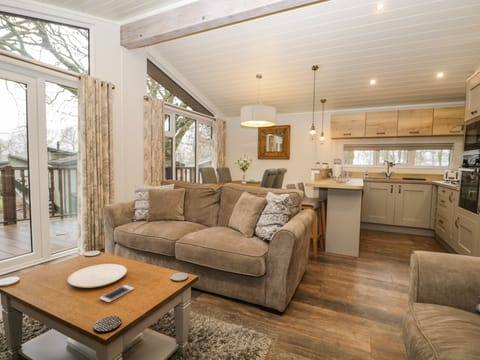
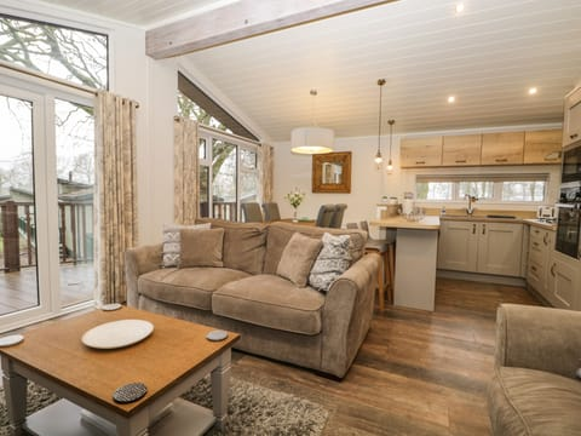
- cell phone (117, 293)
